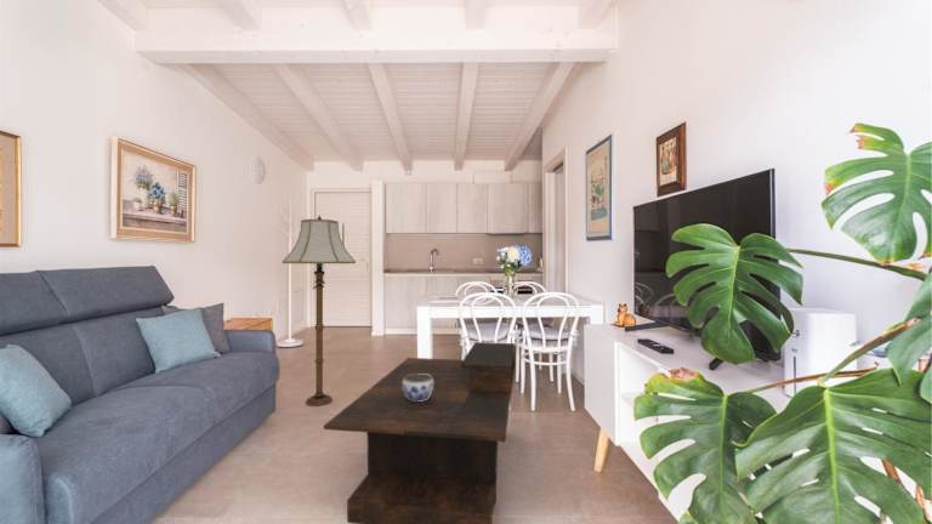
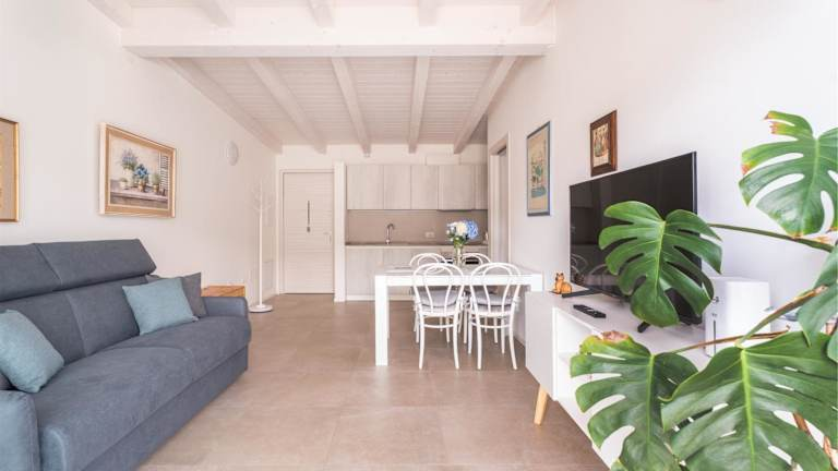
- floor lamp (319, 308)
- jar (417, 386)
- coffee table (442, 415)
